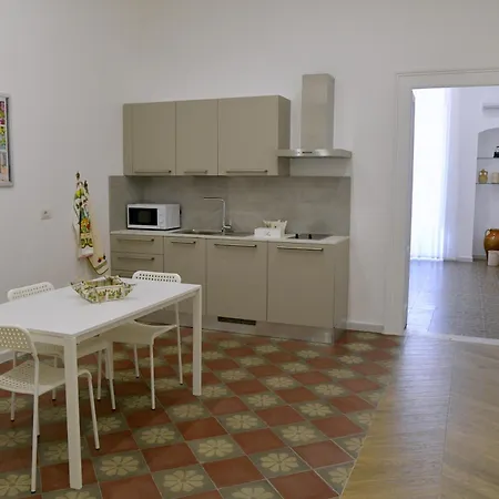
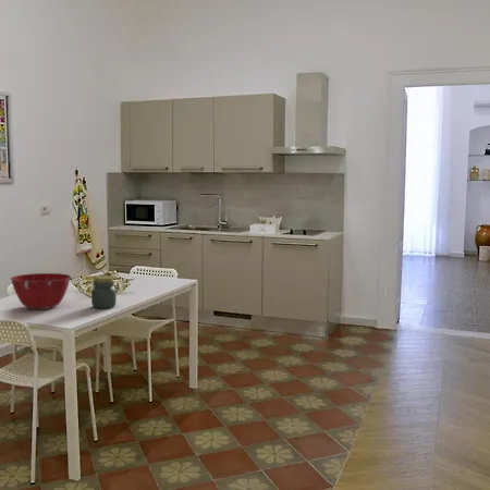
+ jar (103, 291)
+ mixing bowl (41, 291)
